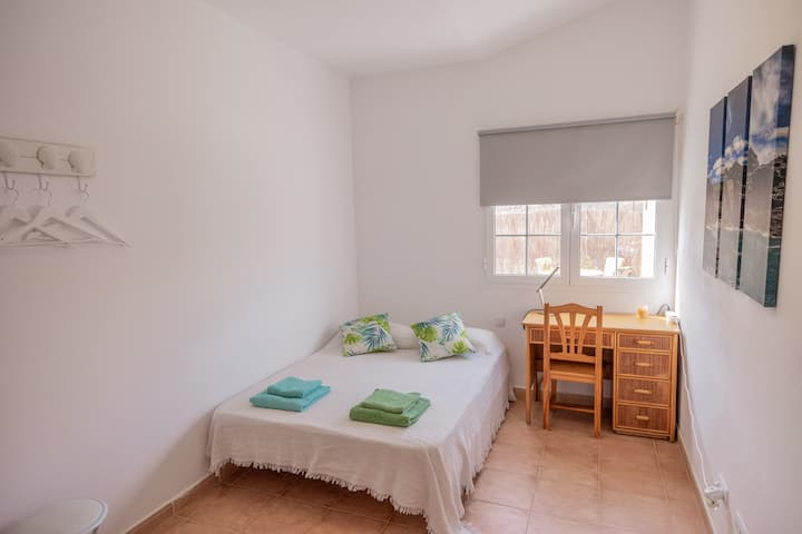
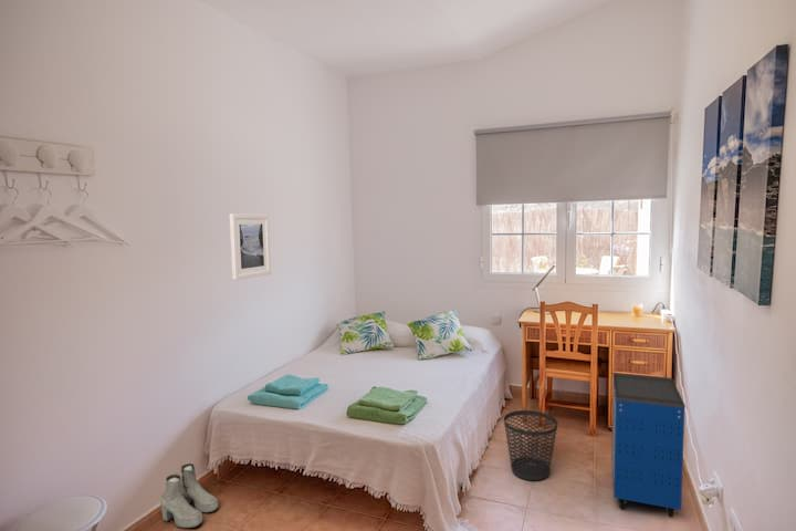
+ wastebasket (530, 446)
+ boots (188, 493)
+ cabinet (643, 439)
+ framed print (251, 246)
